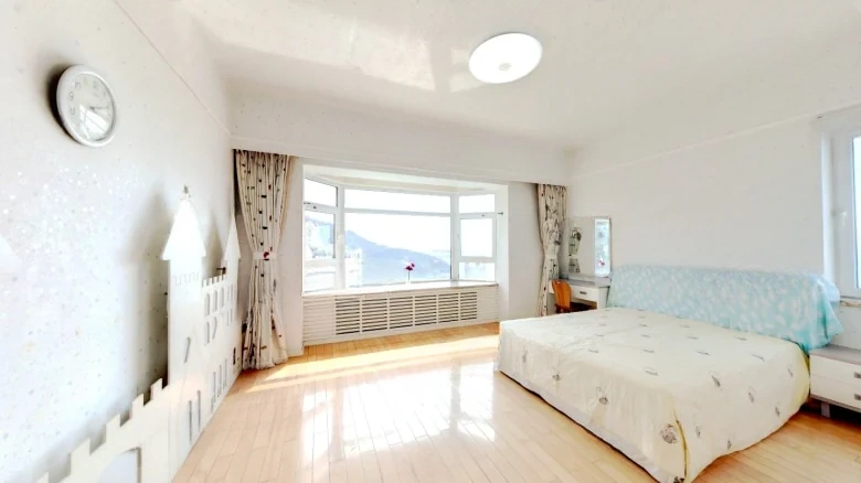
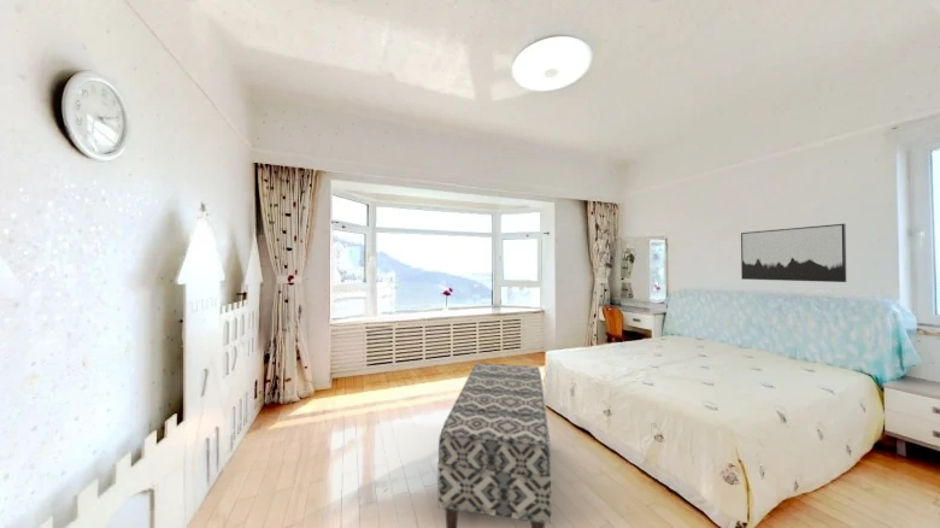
+ bench (501, 432)
+ wall art (787, 254)
